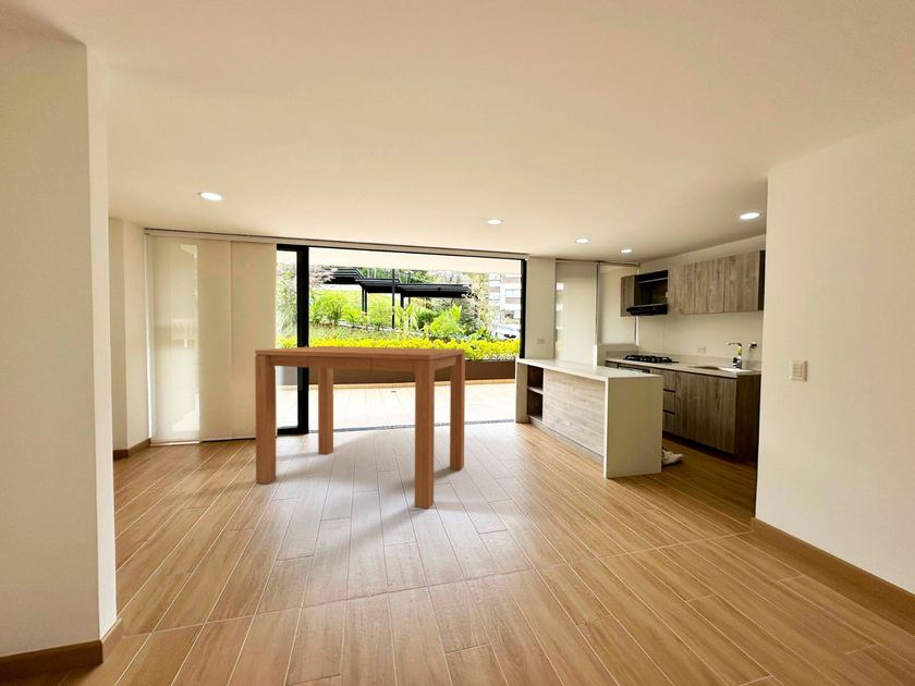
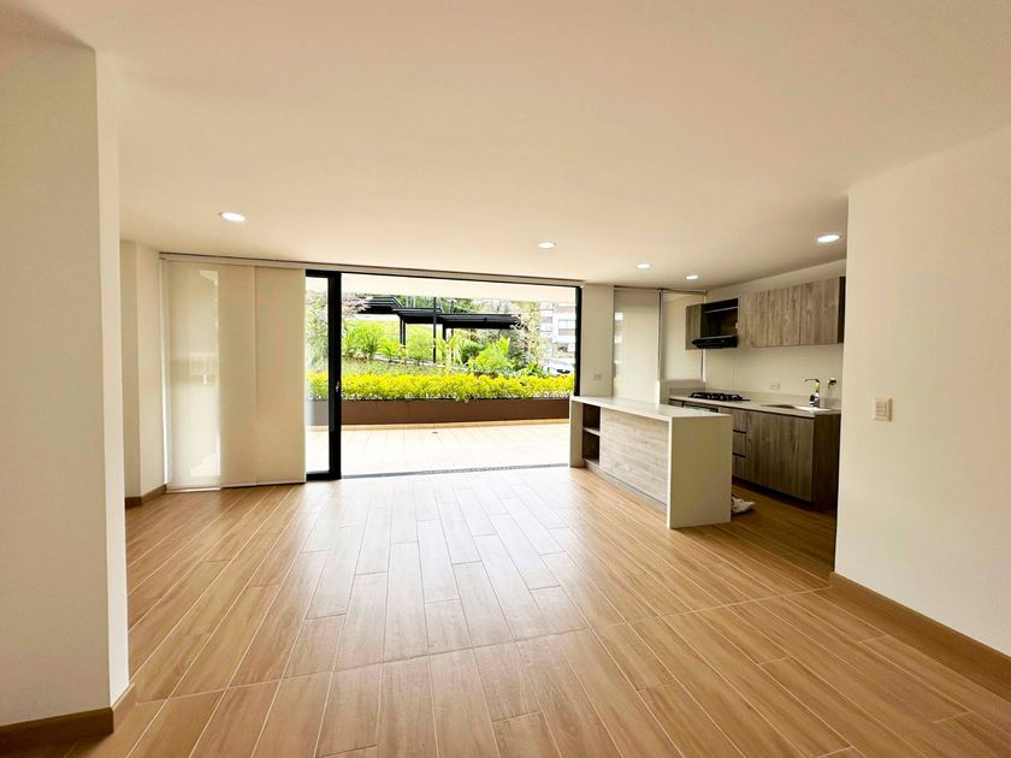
- dining table (332, 412)
